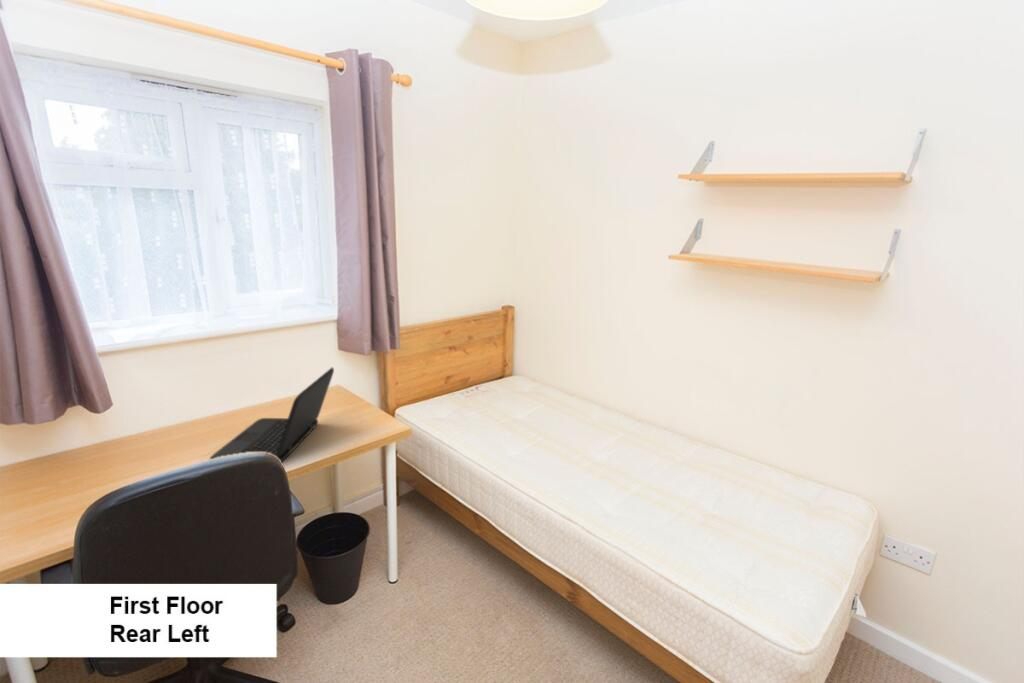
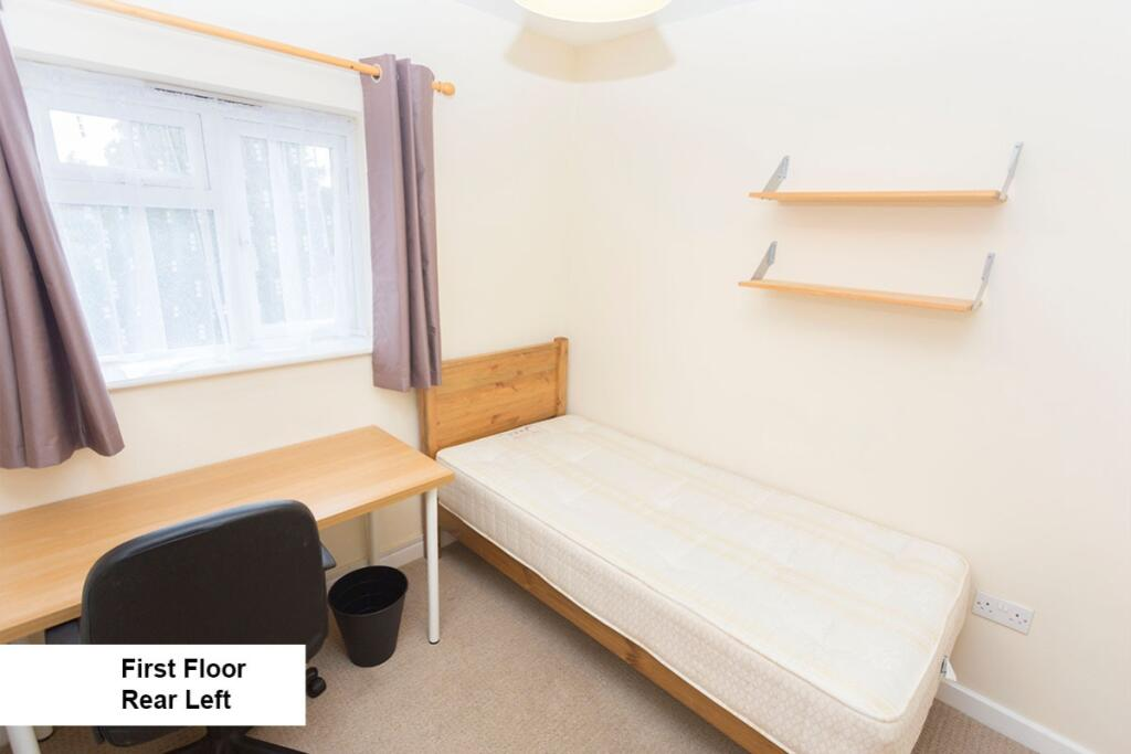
- laptop (276, 418)
